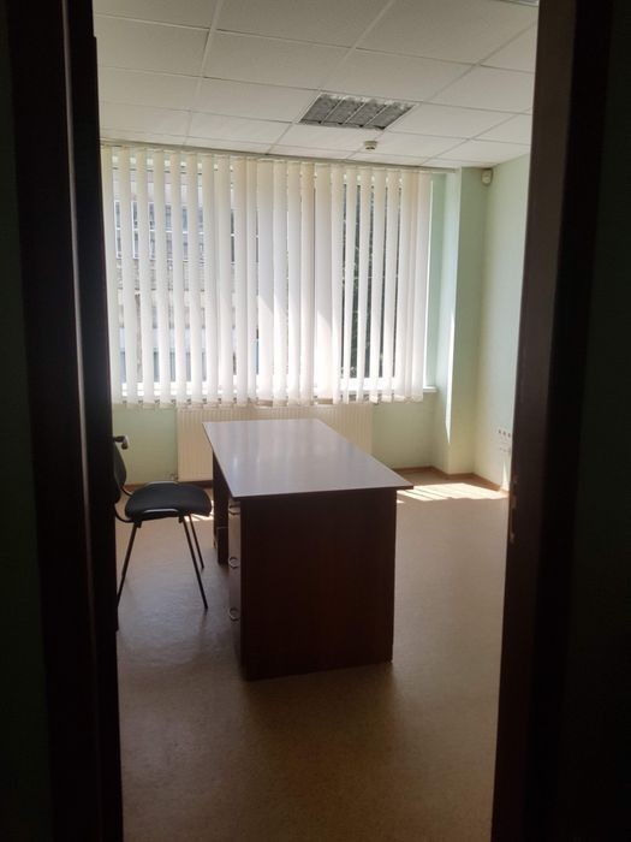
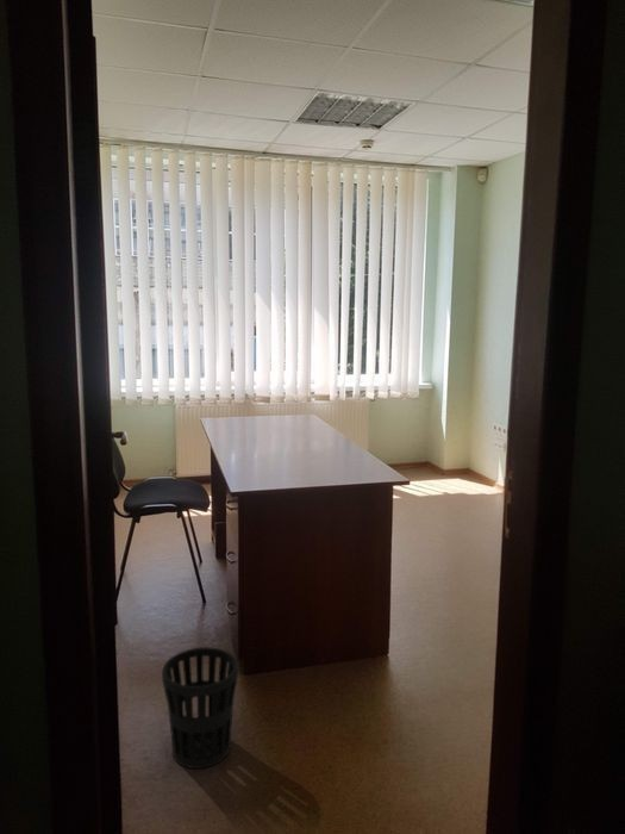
+ wastebasket (201, 707)
